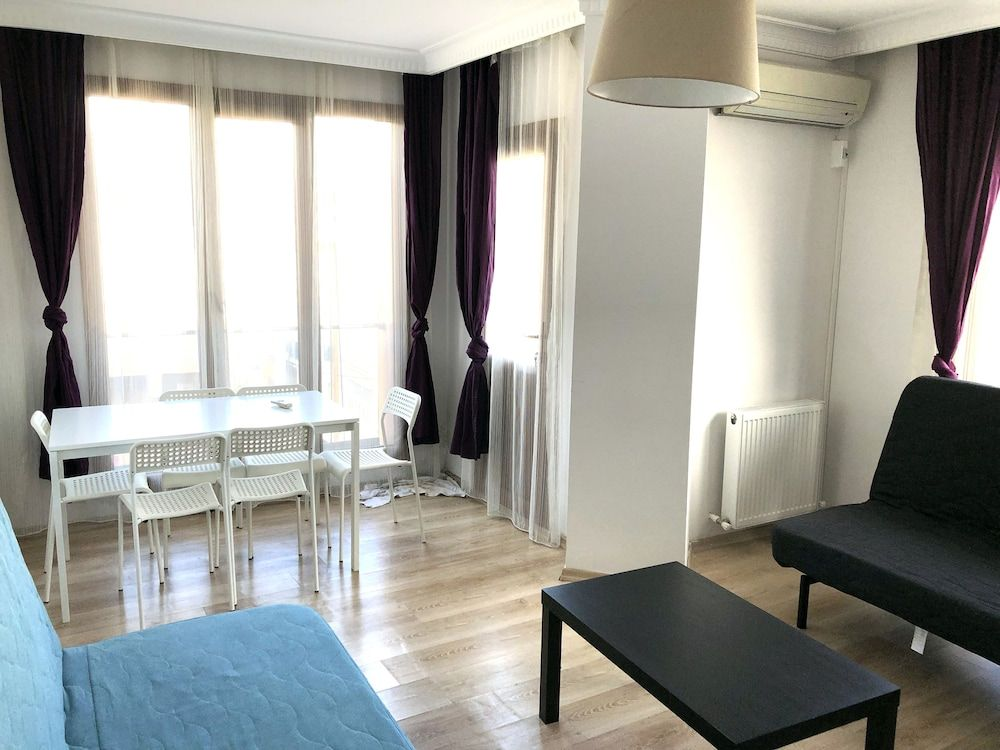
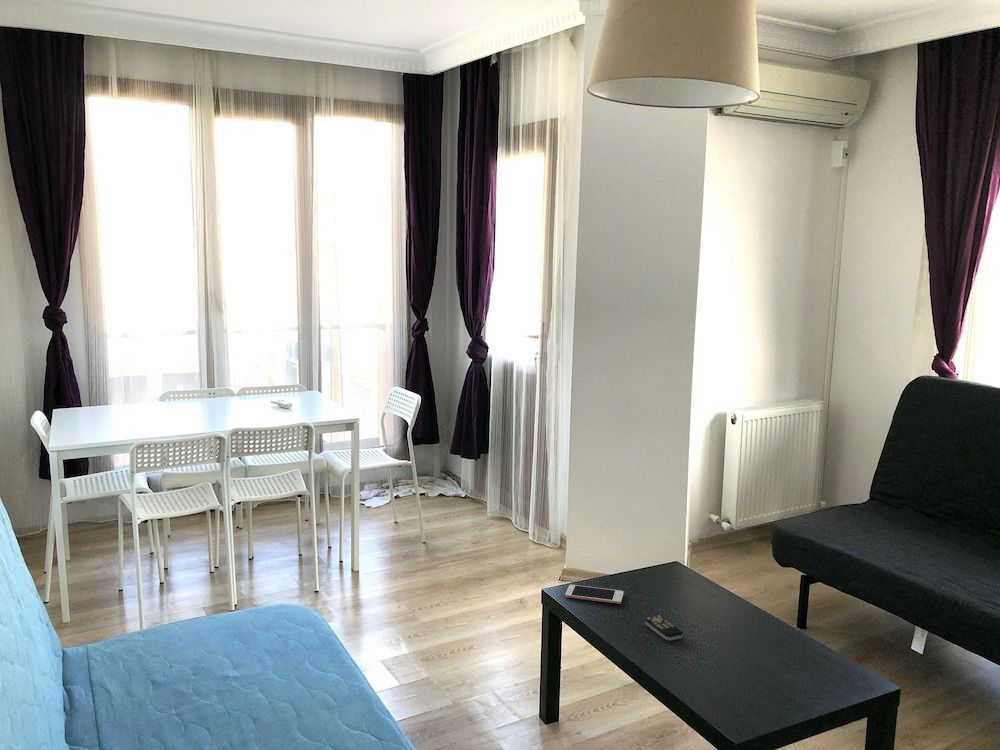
+ remote control (663, 627)
+ cell phone (594, 594)
